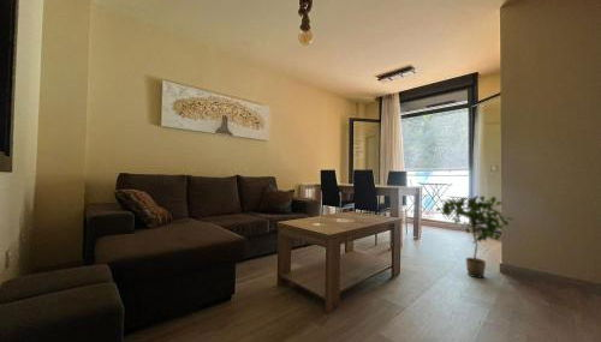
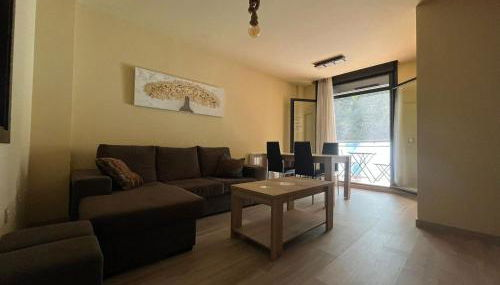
- potted plant (472, 233)
